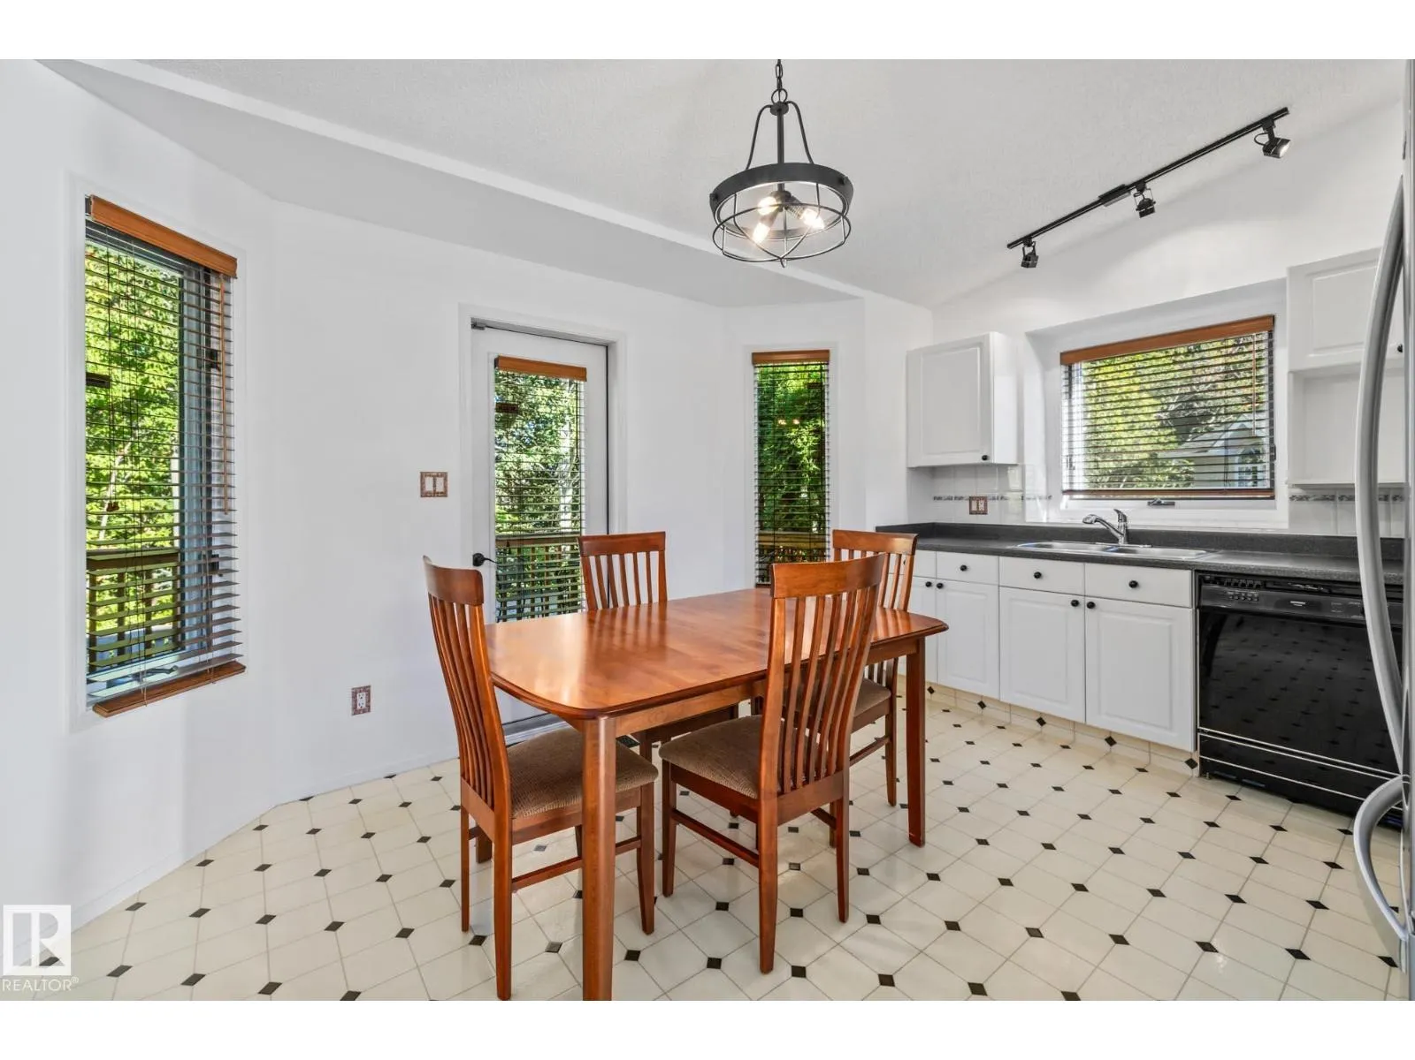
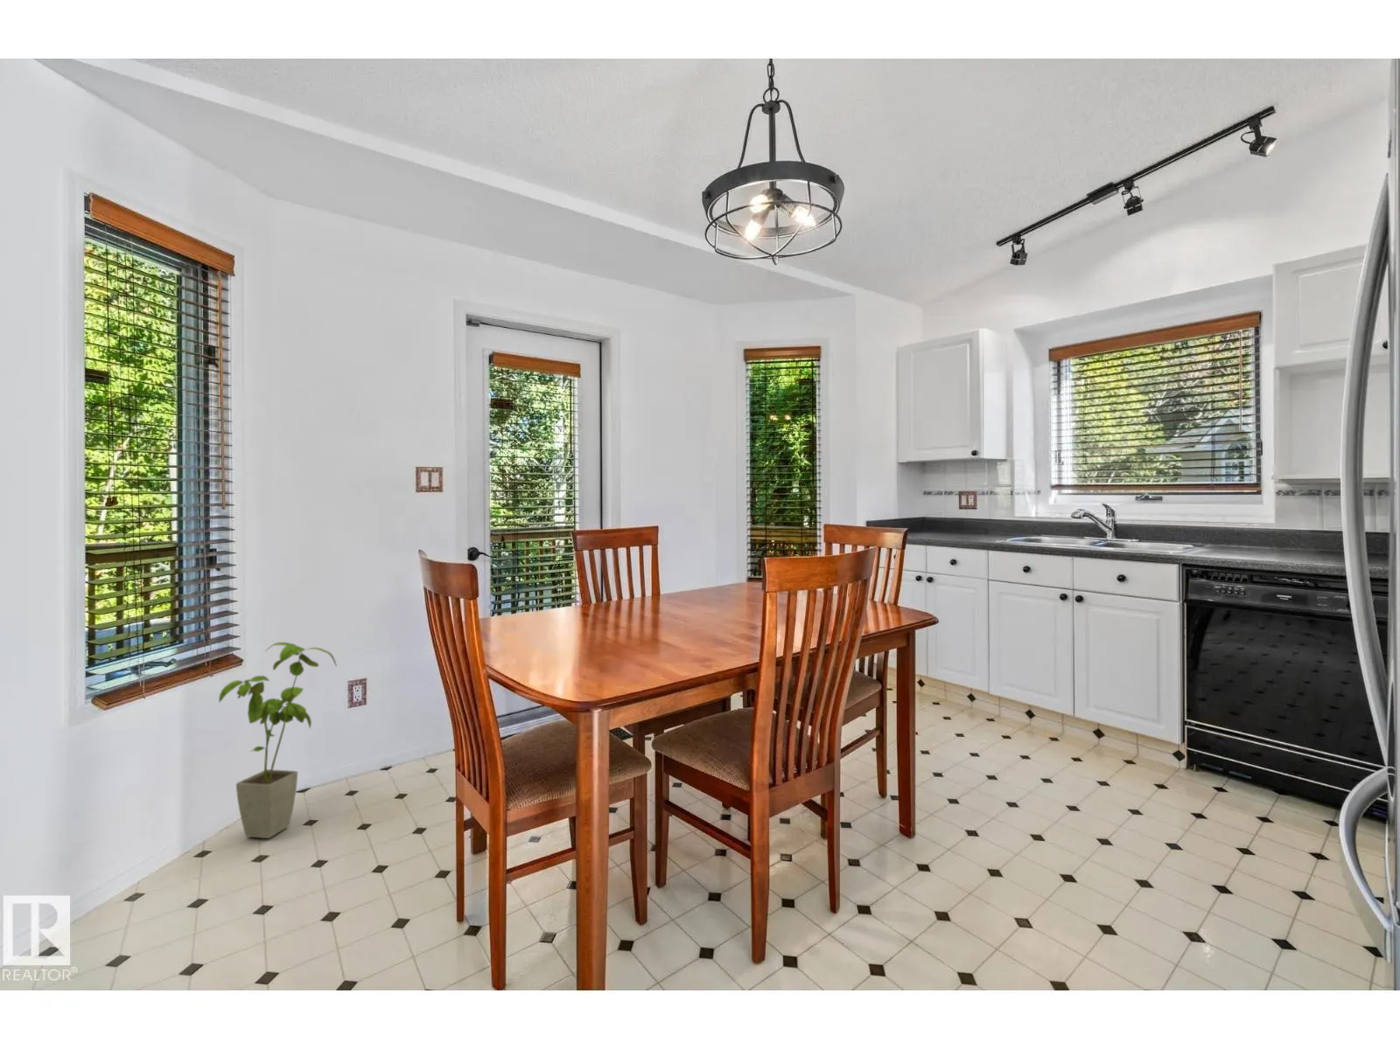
+ house plant (282, 733)
